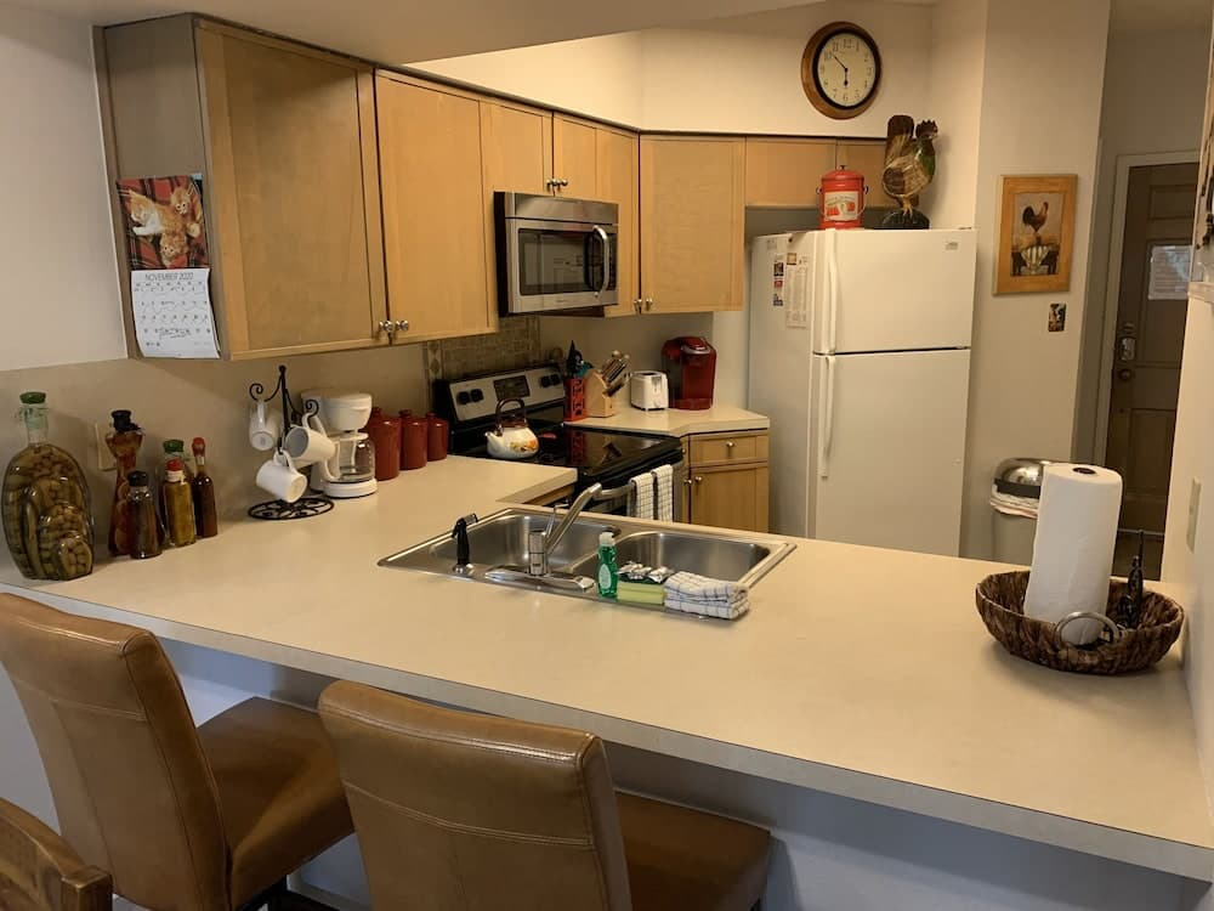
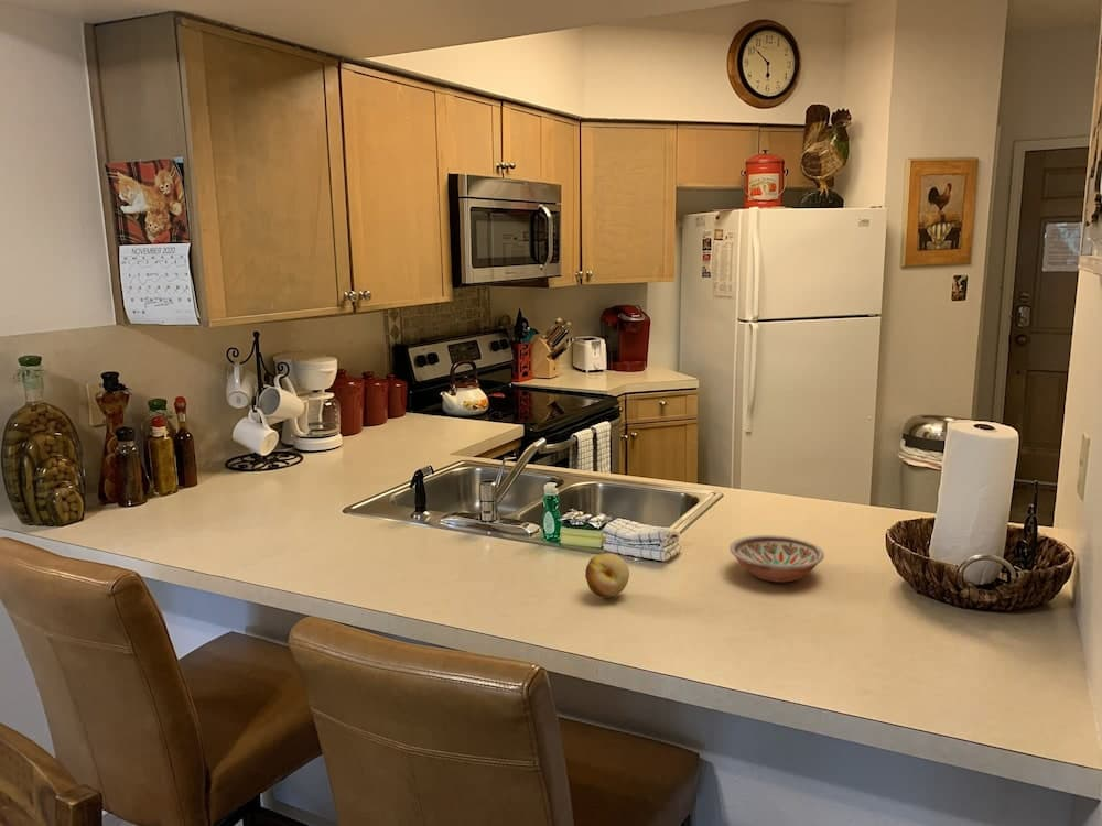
+ bowl (775, 562)
+ fruit (607, 575)
